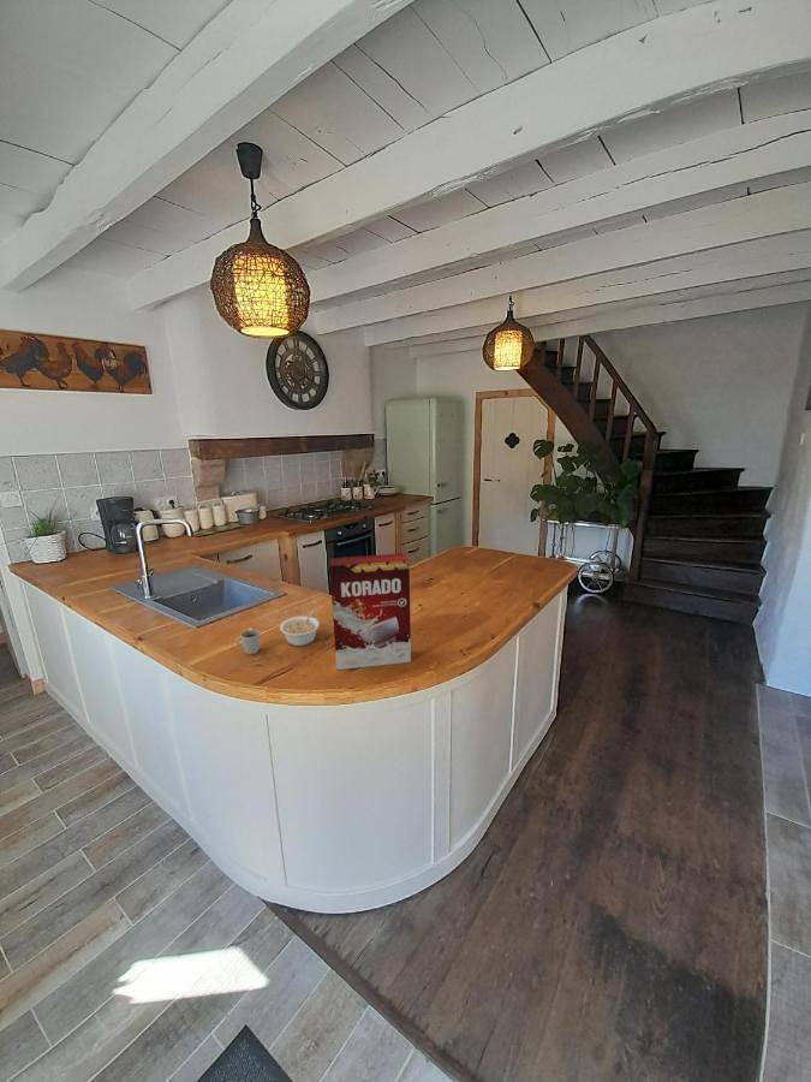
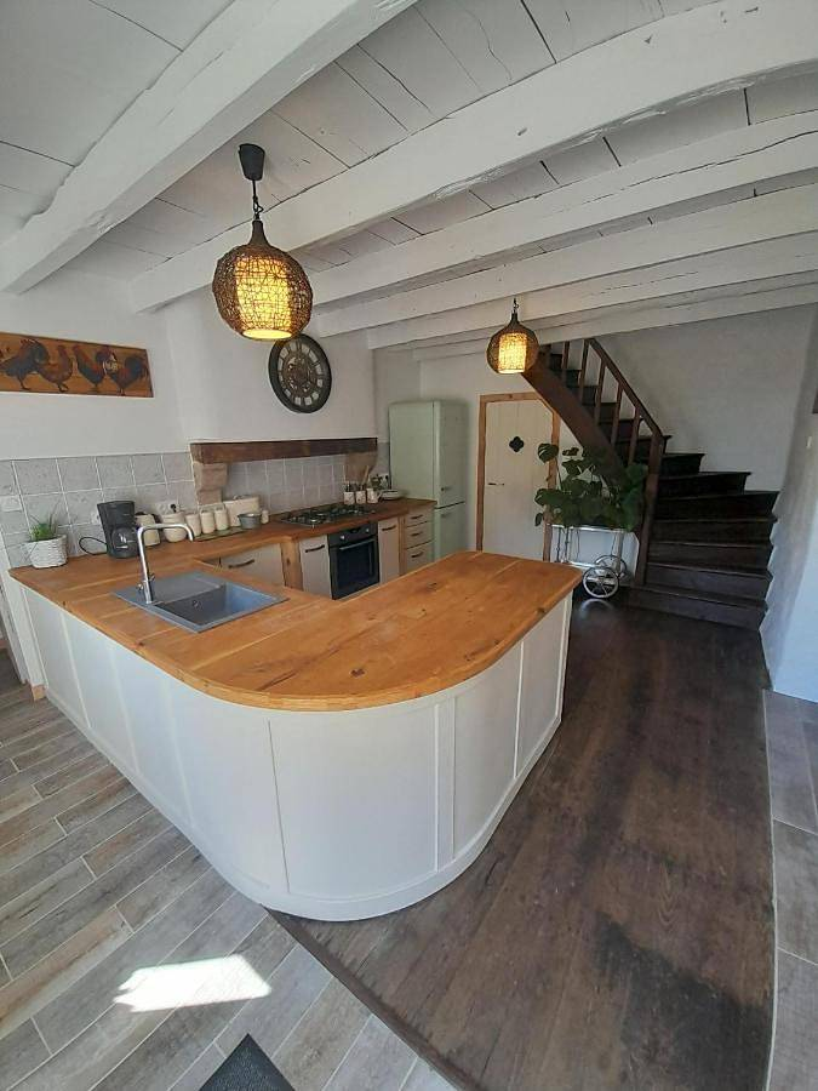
- cereal box (370, 611)
- legume (299, 630)
- cup (246, 636)
